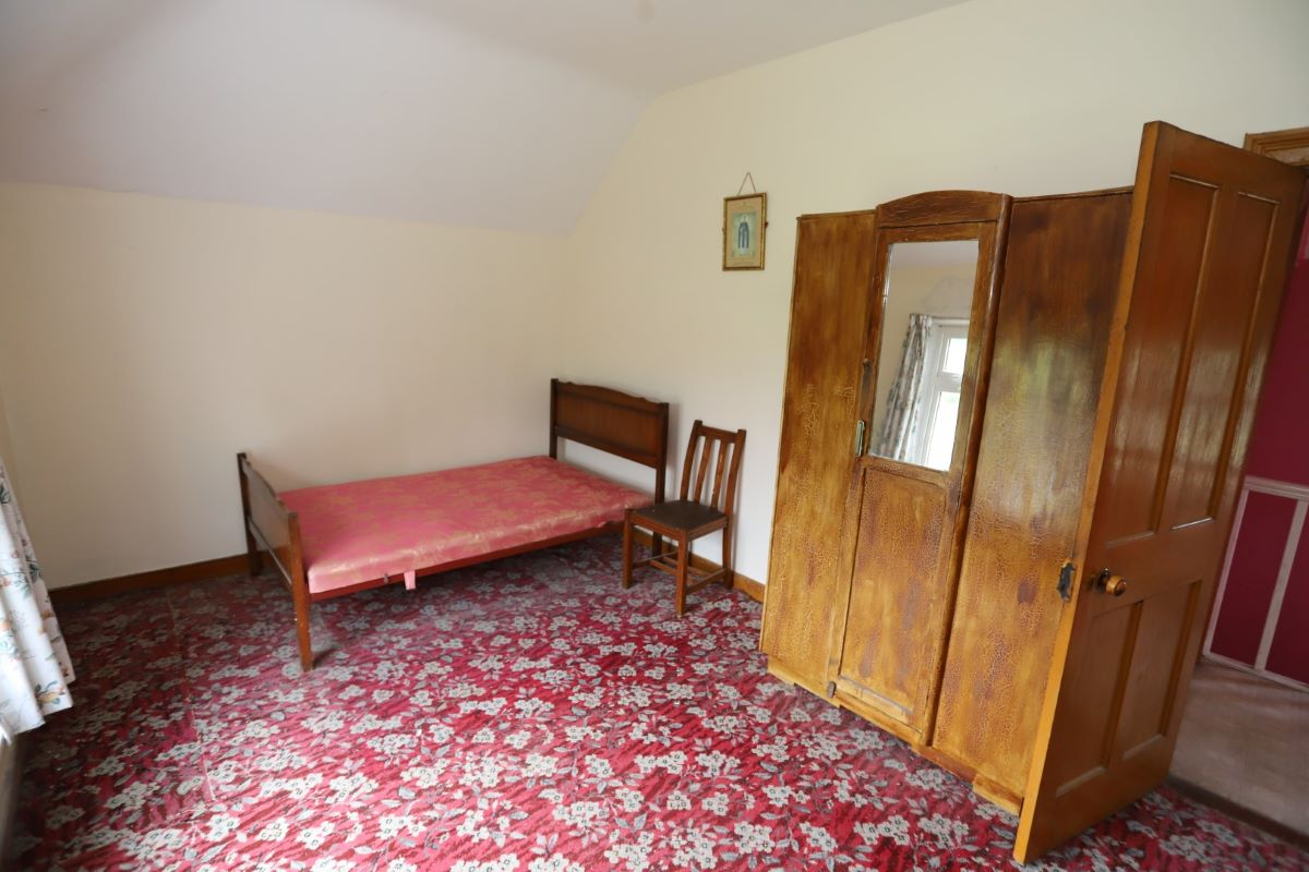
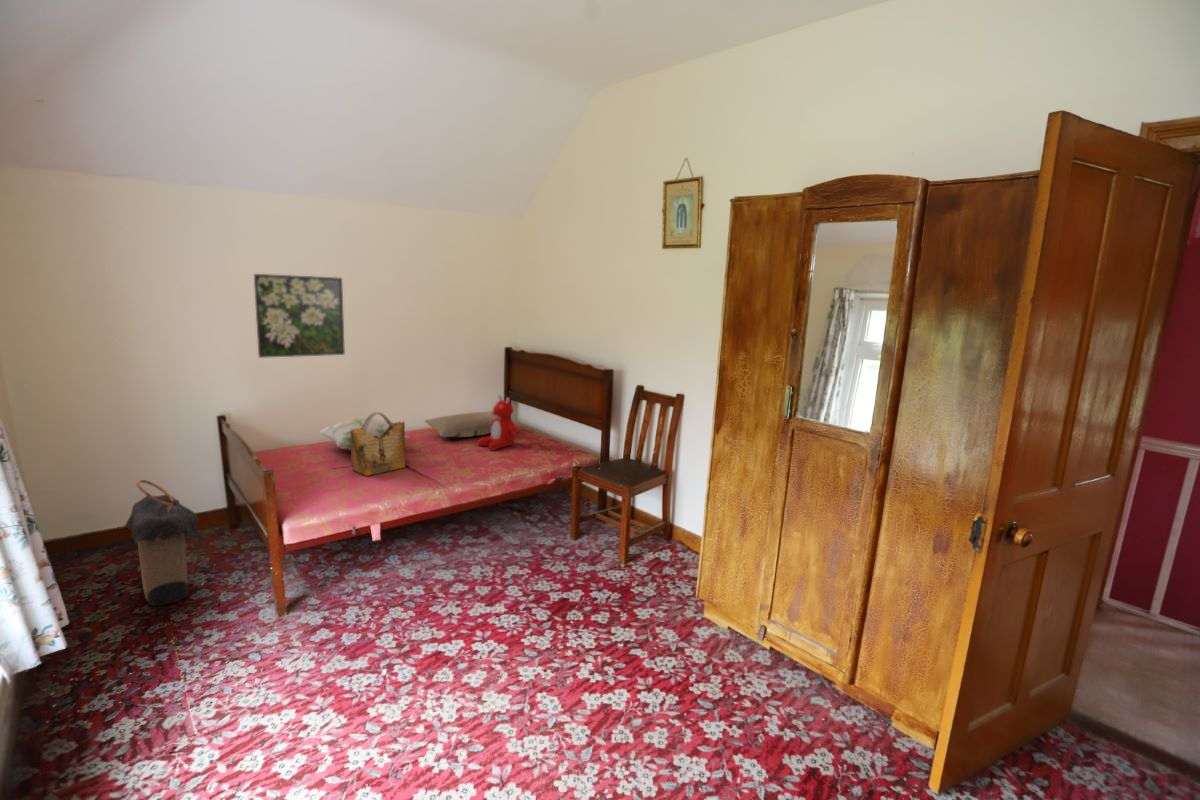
+ teddy bear (497, 421)
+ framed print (301, 316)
+ decorative pillow (366, 430)
+ grocery bag (378, 440)
+ laundry hamper (163, 535)
+ pillow (471, 424)
